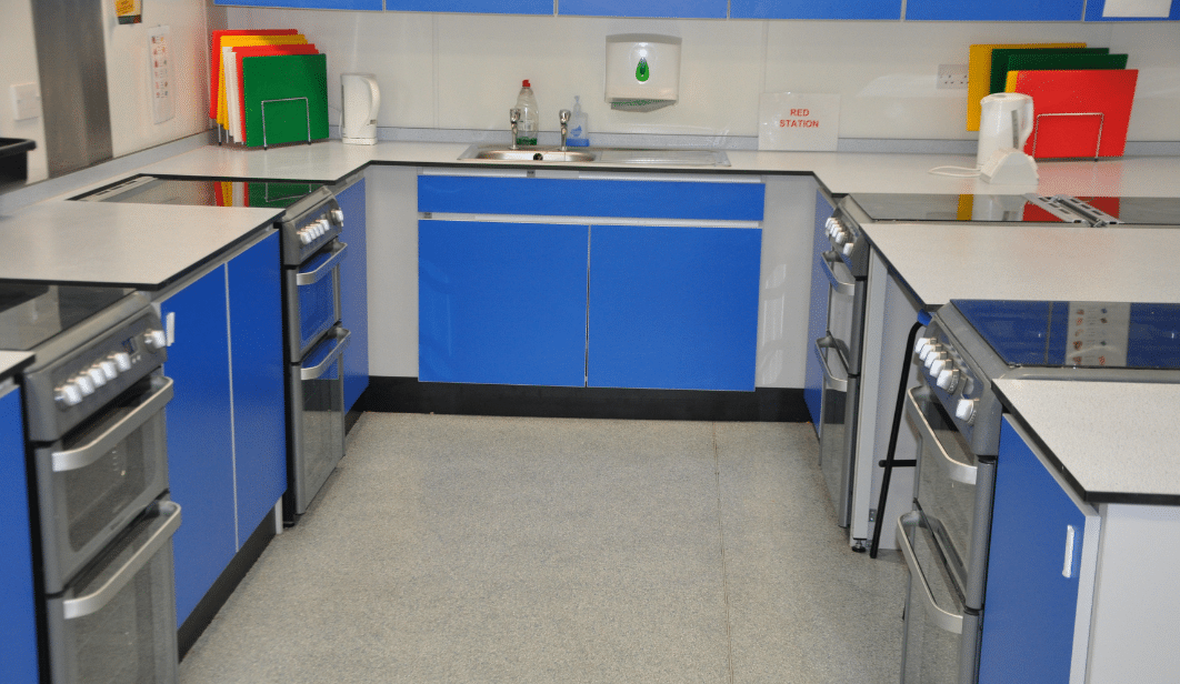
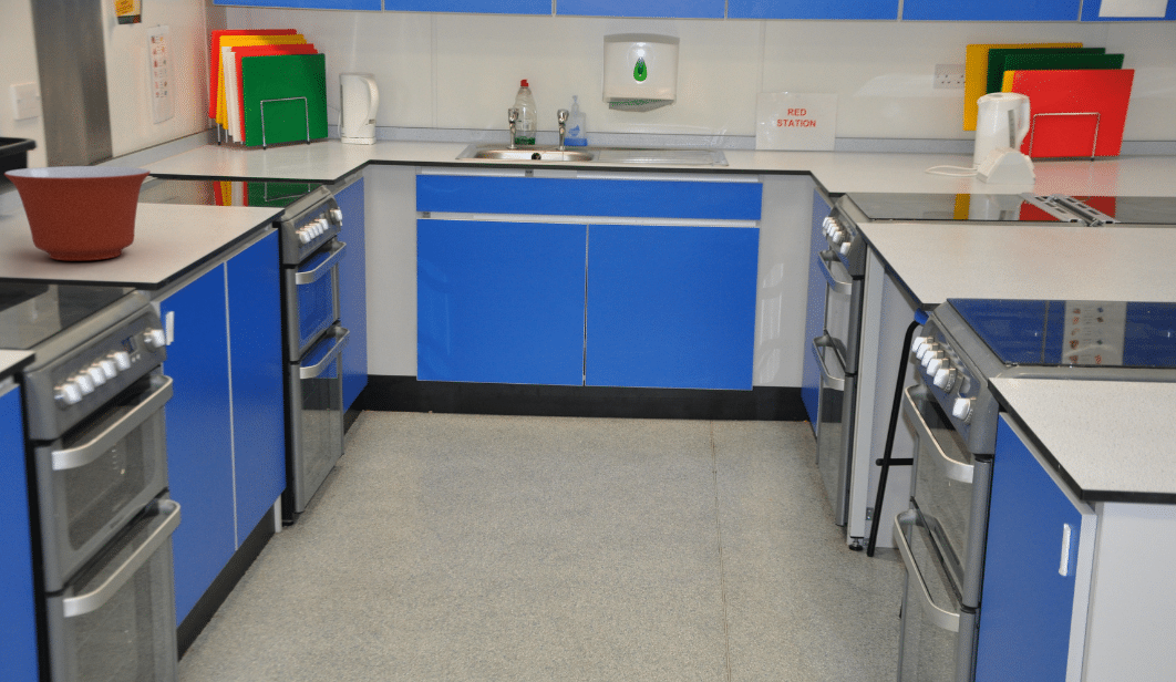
+ mixing bowl (82, 214)
